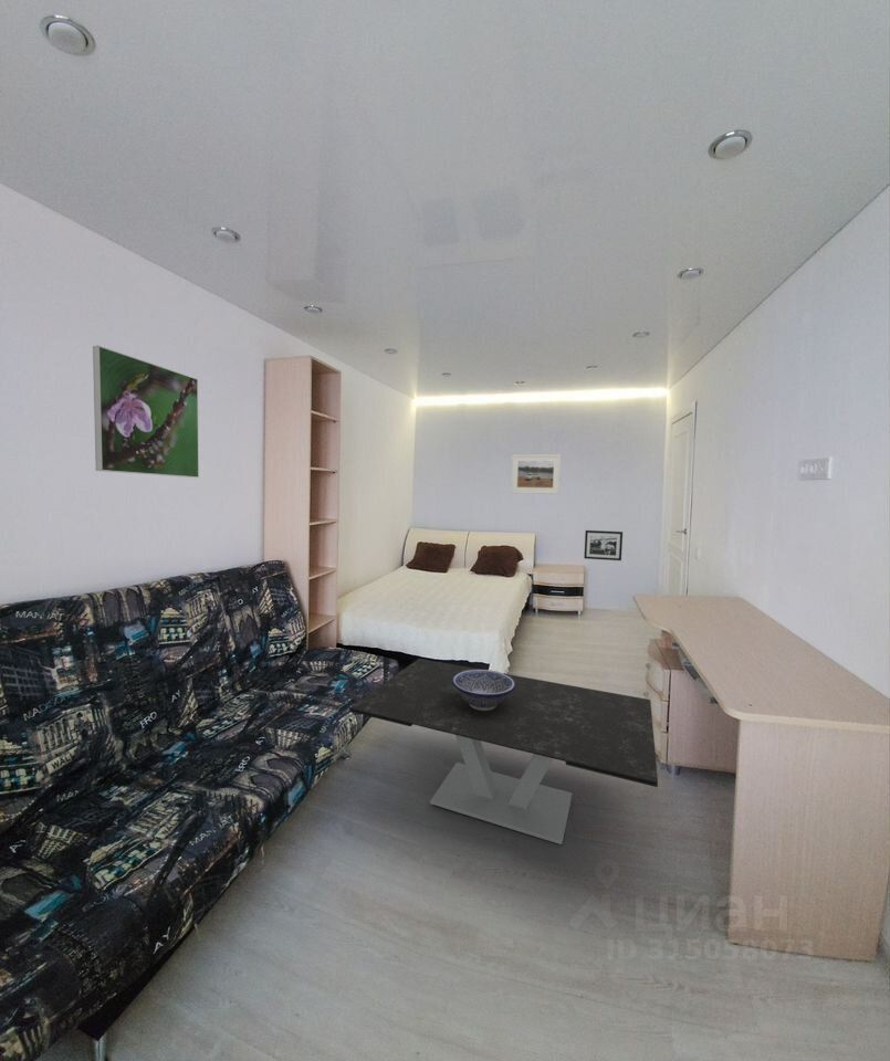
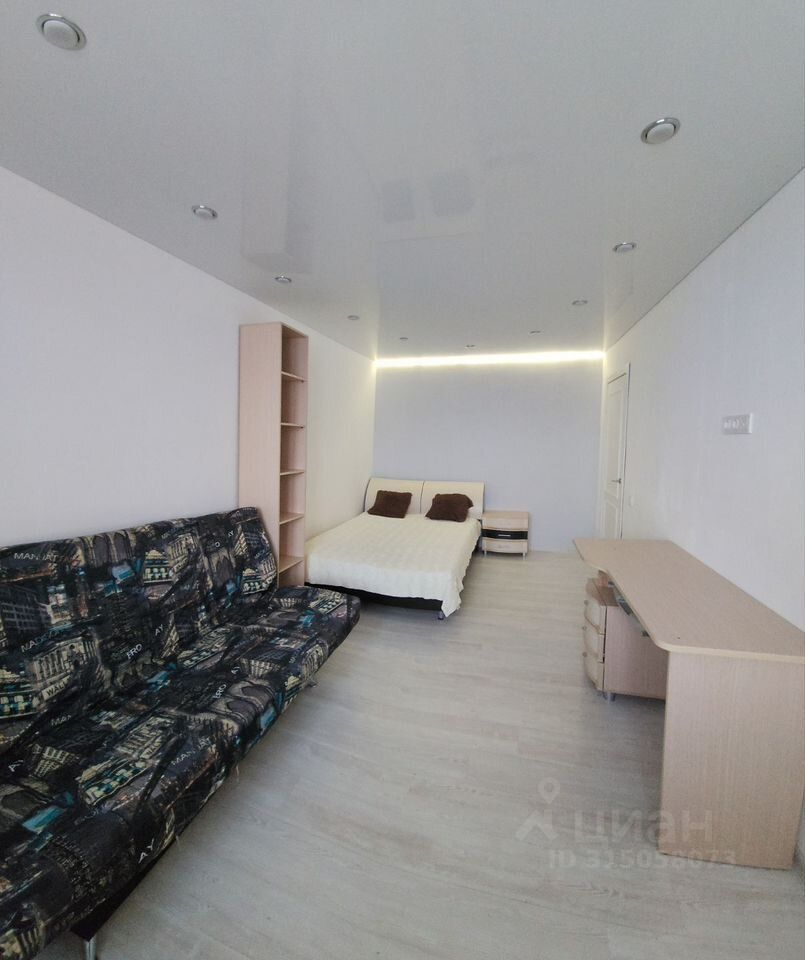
- picture frame (603, 545)
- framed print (151, 419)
- decorative bowl (482, 692)
- coffee table (504, 746)
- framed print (535, 474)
